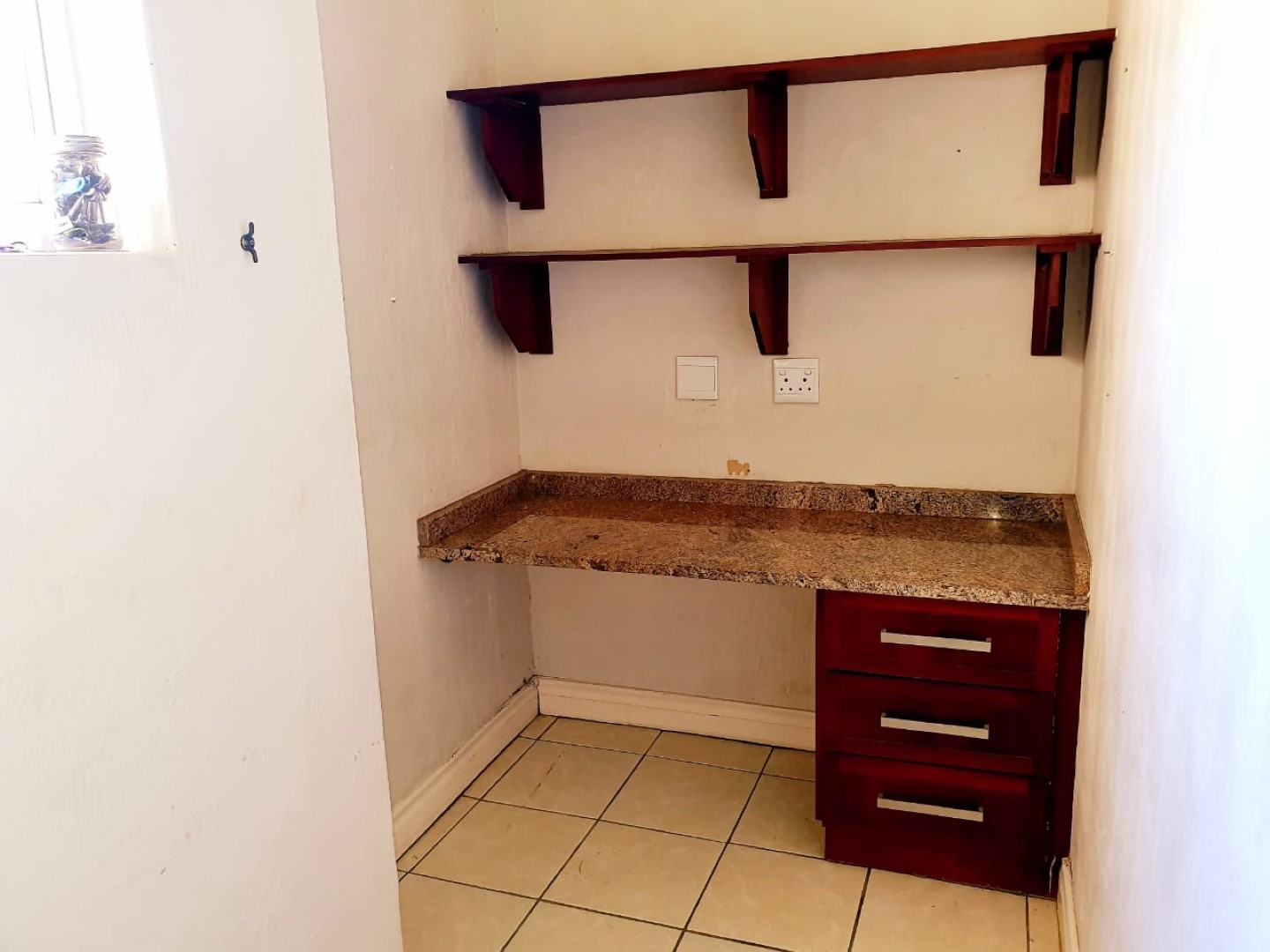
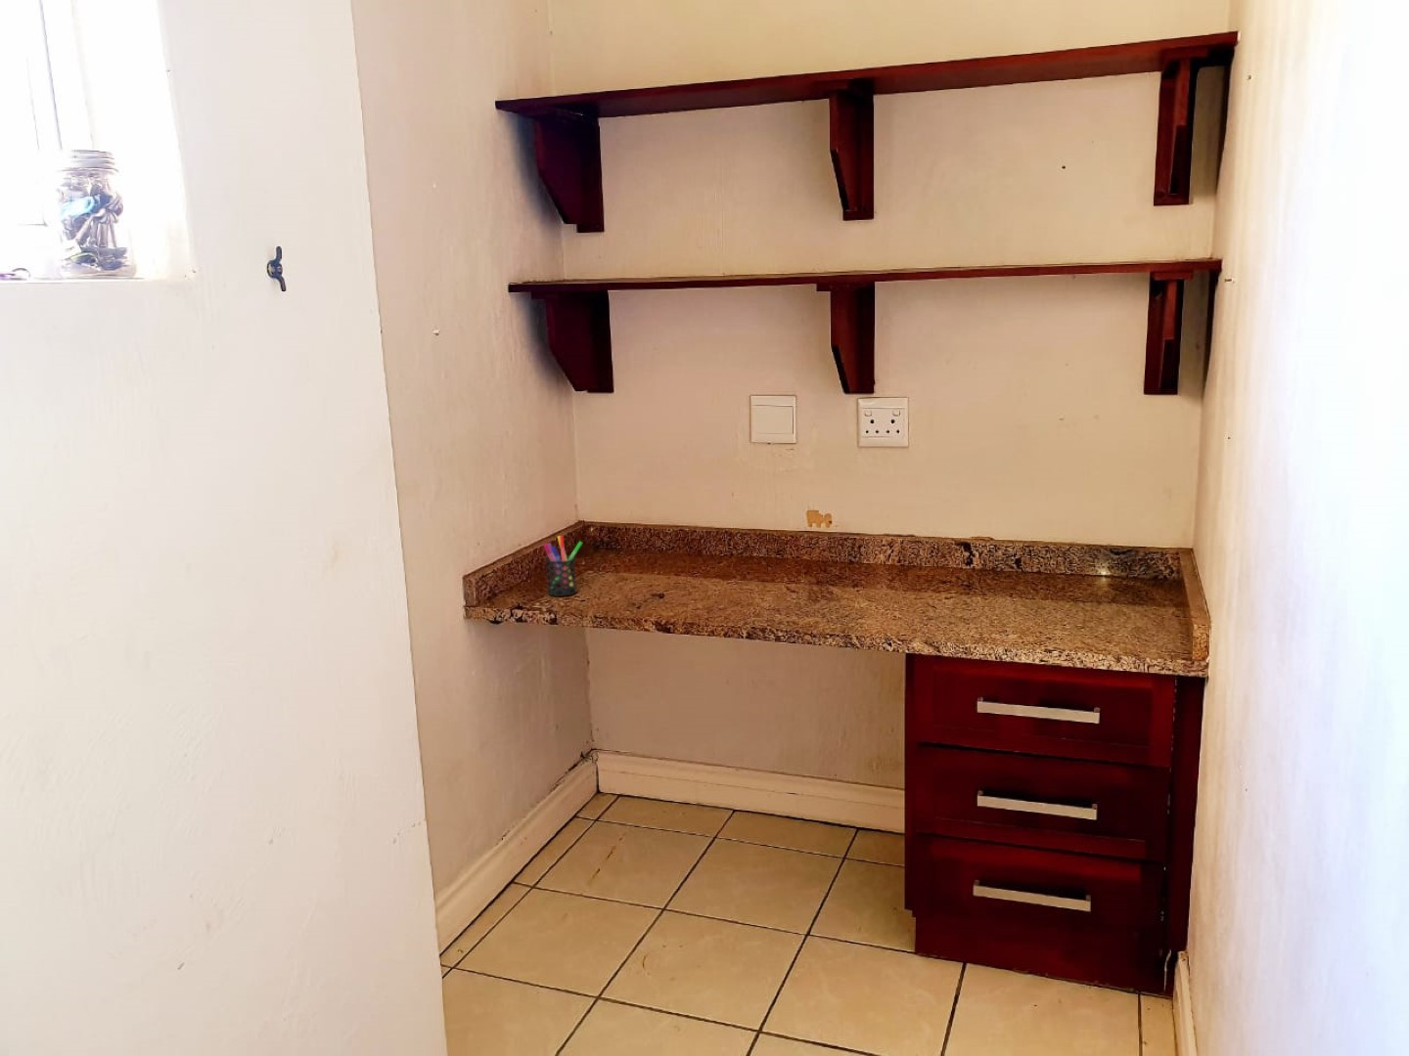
+ pen holder (564, 563)
